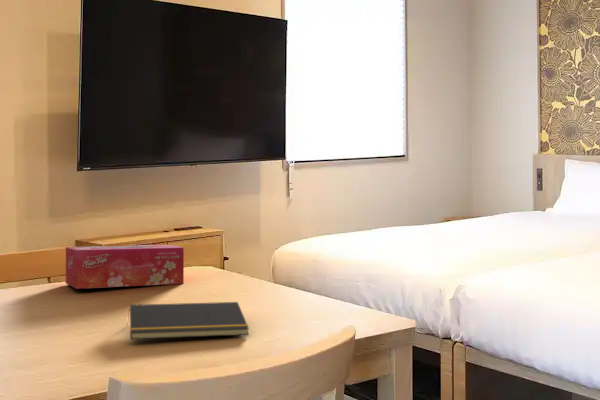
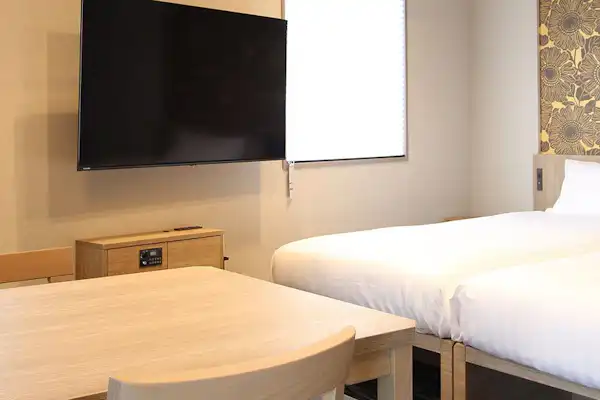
- notepad (187, 319)
- tissue box (124, 265)
